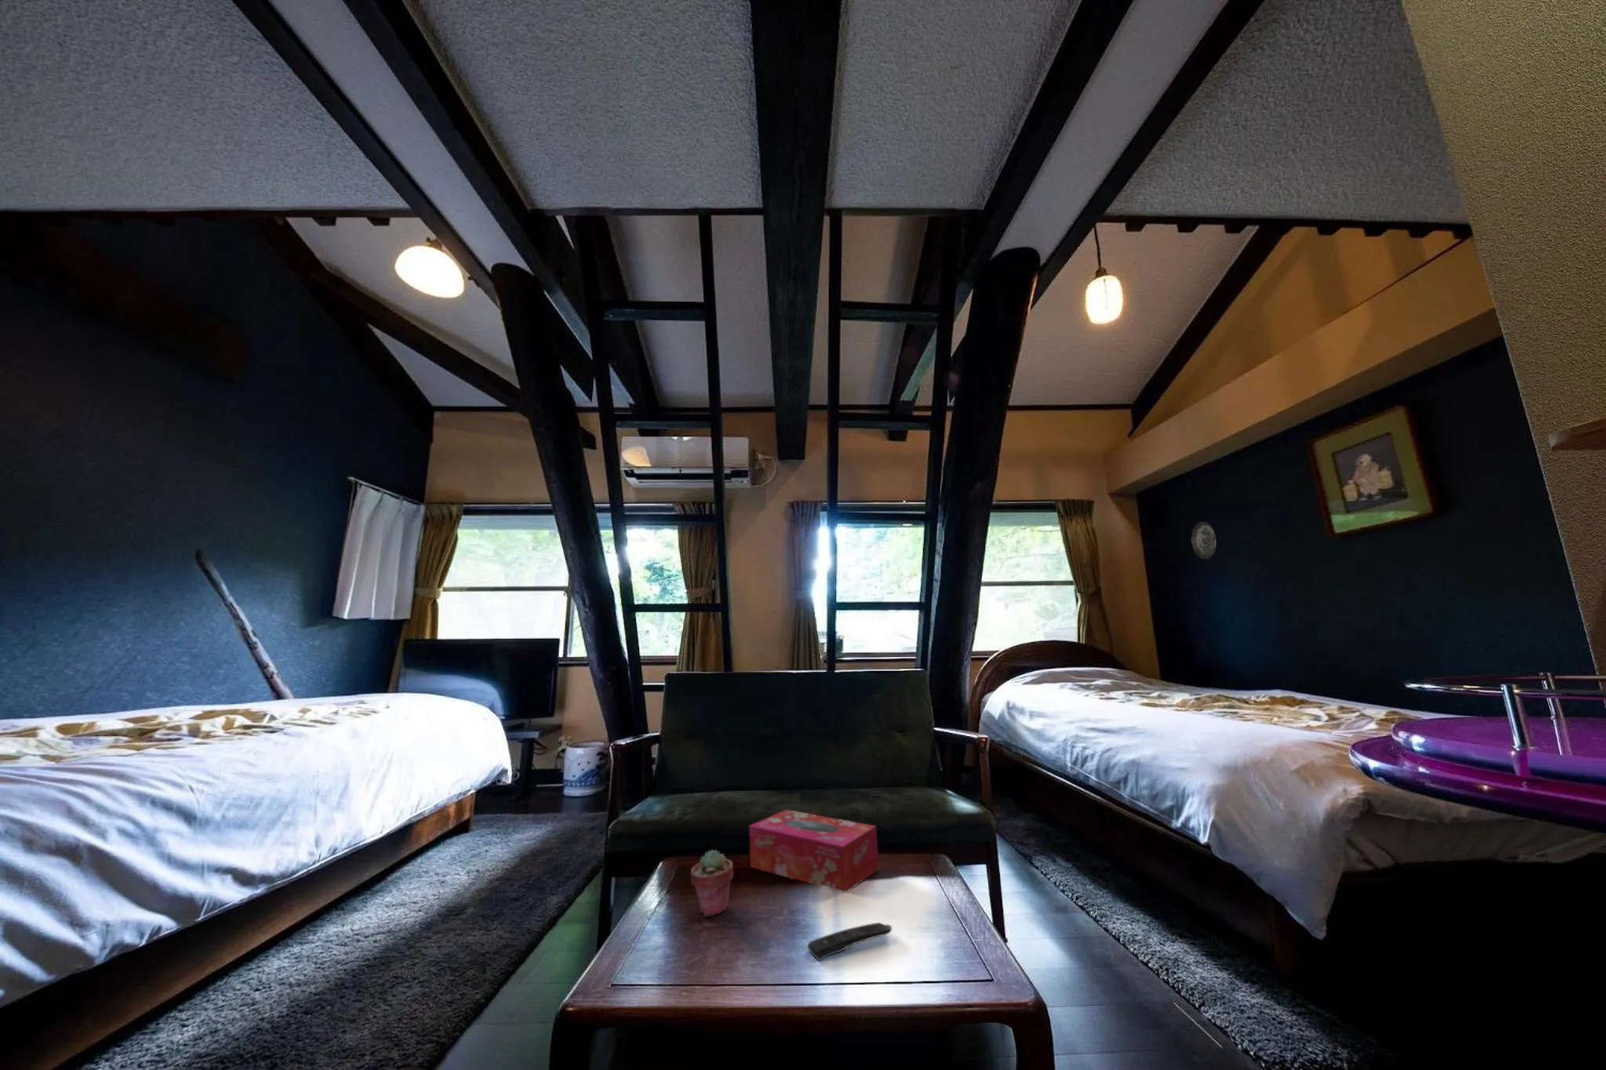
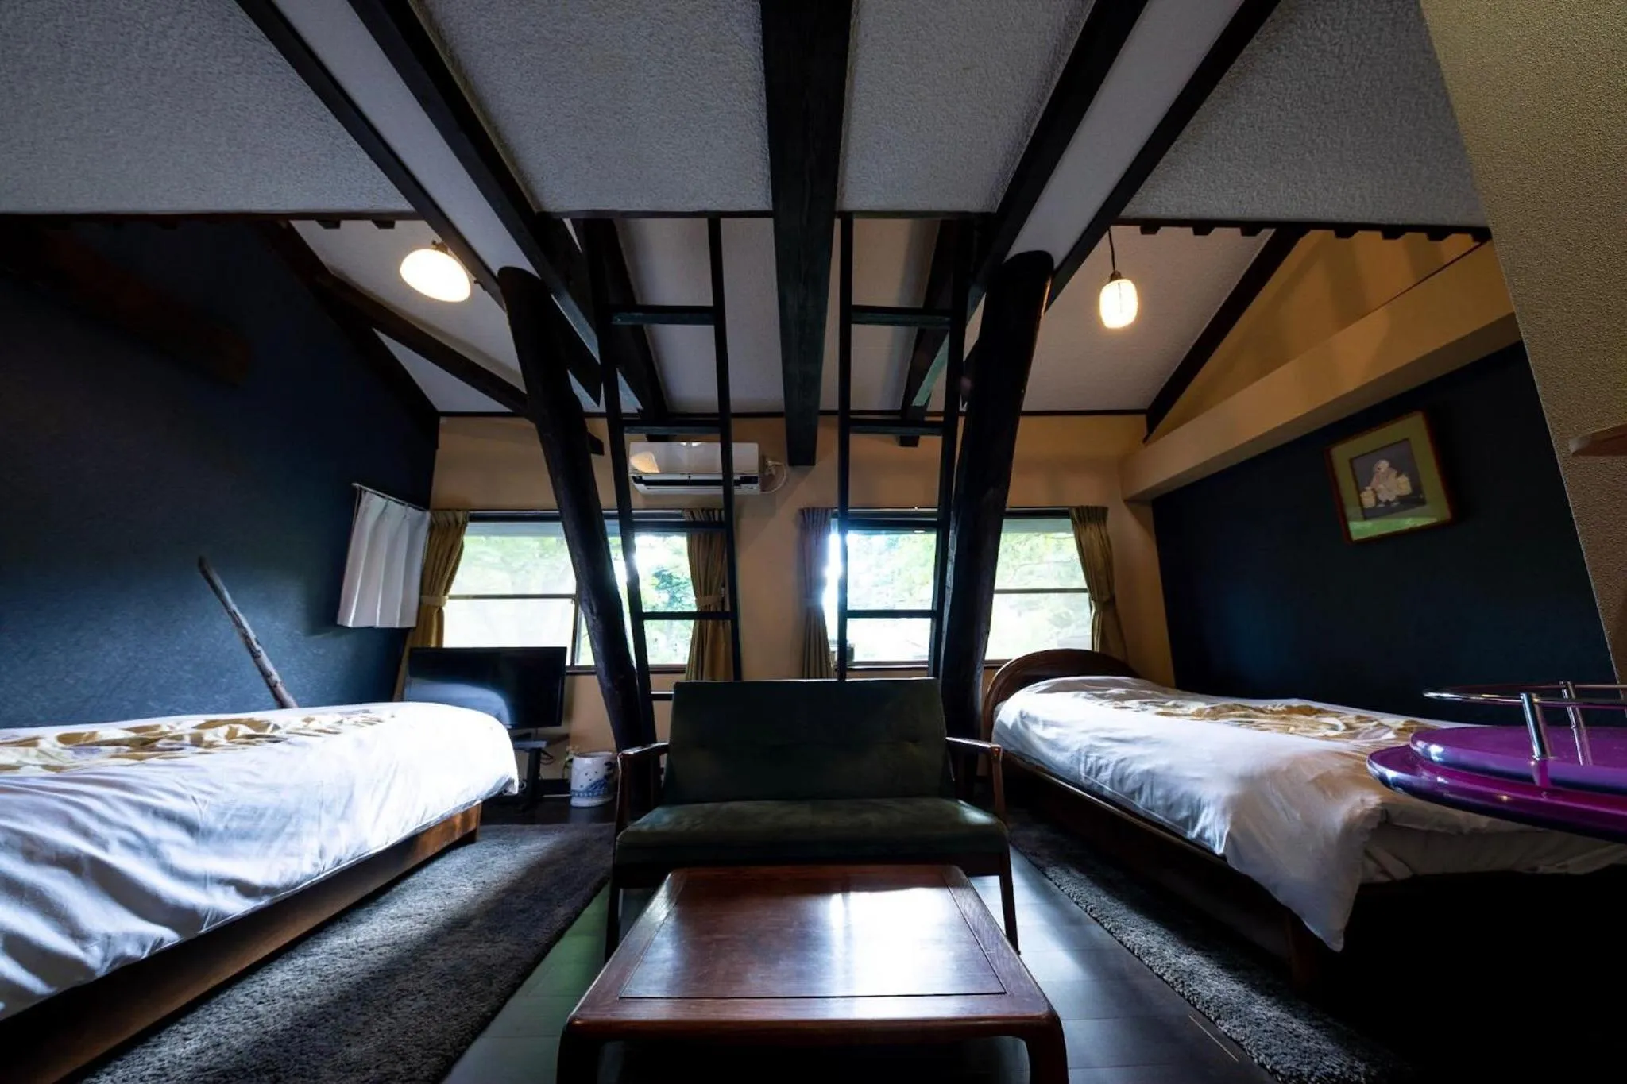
- remote control (851, 937)
- decorative plate (1205, 540)
- tissue box (812, 847)
- potted succulent (712, 879)
